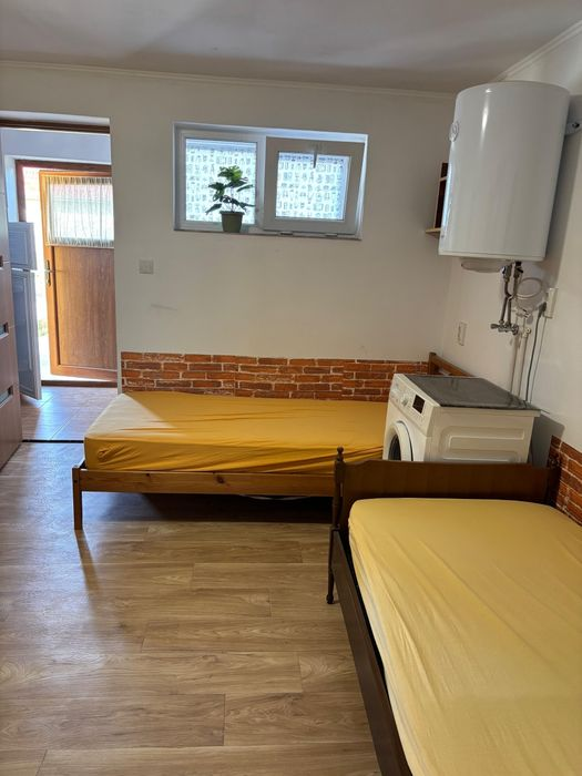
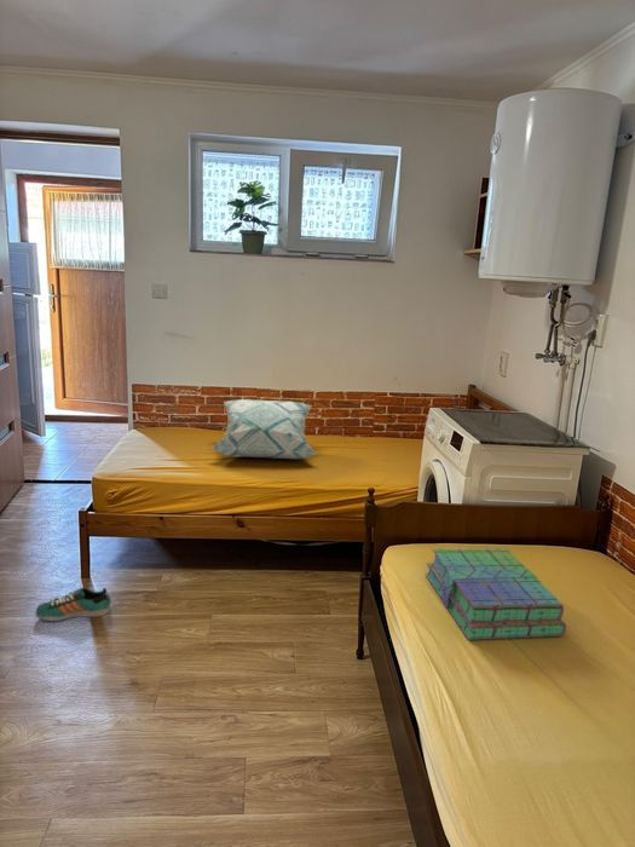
+ decorative pillow (266, 427)
+ sneaker (73, 600)
+ stack of books (490, 588)
